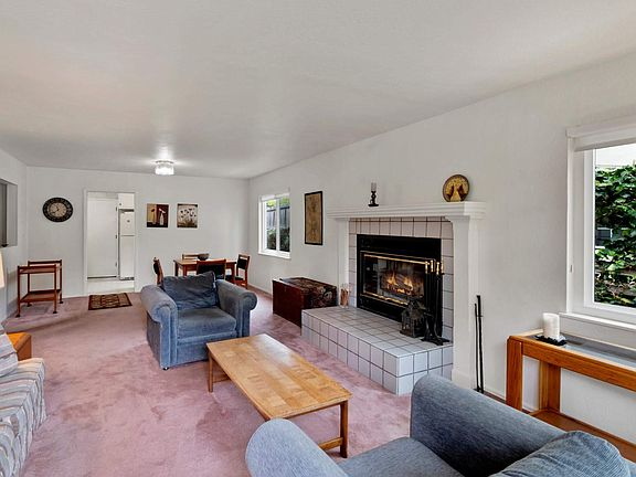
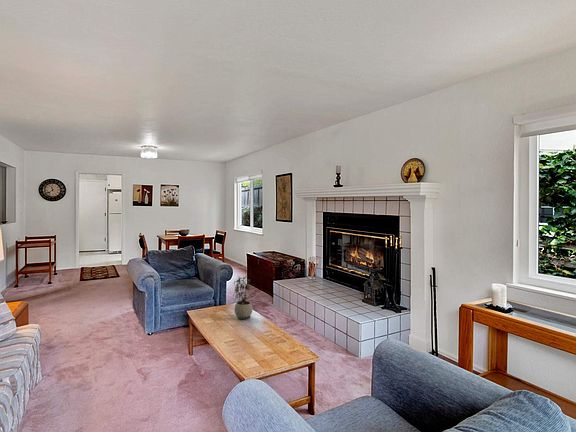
+ potted plant (242, 297)
